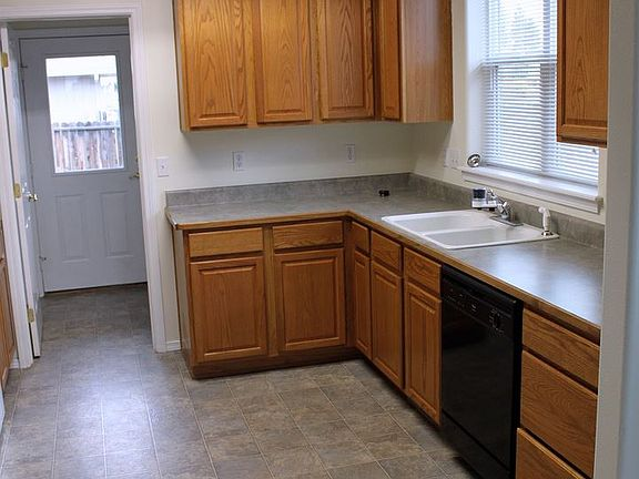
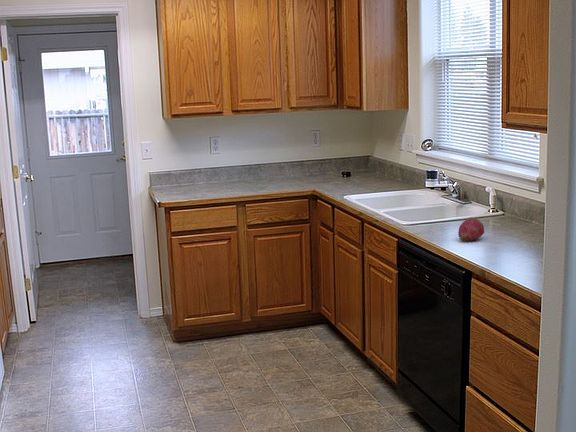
+ fruit (470, 228)
